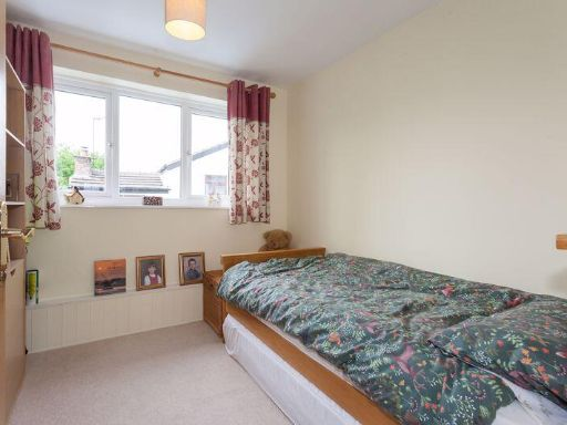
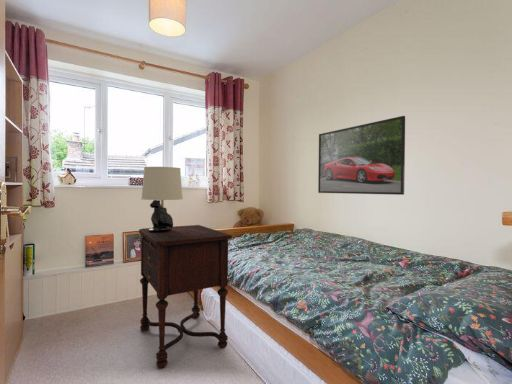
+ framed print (355, 160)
+ table lamp (162, 199)
+ side table (181, 284)
